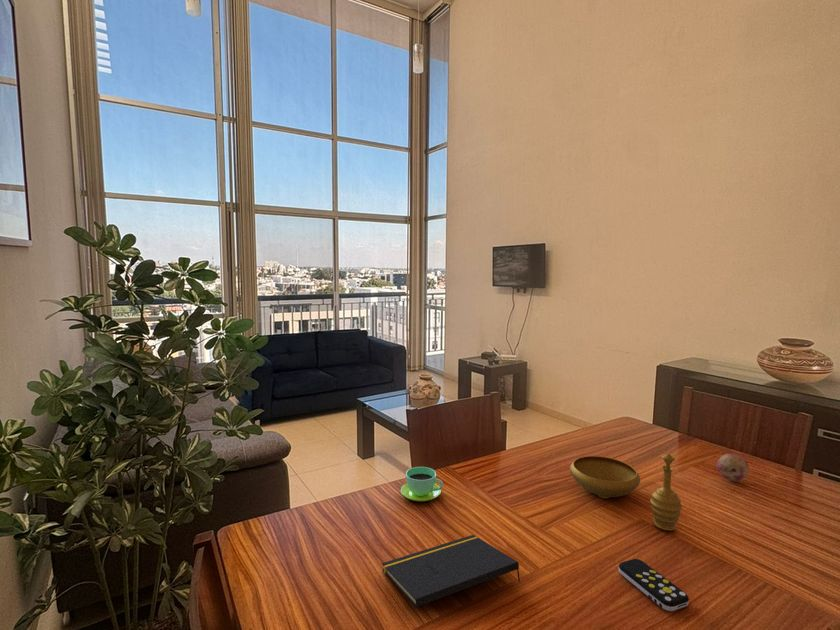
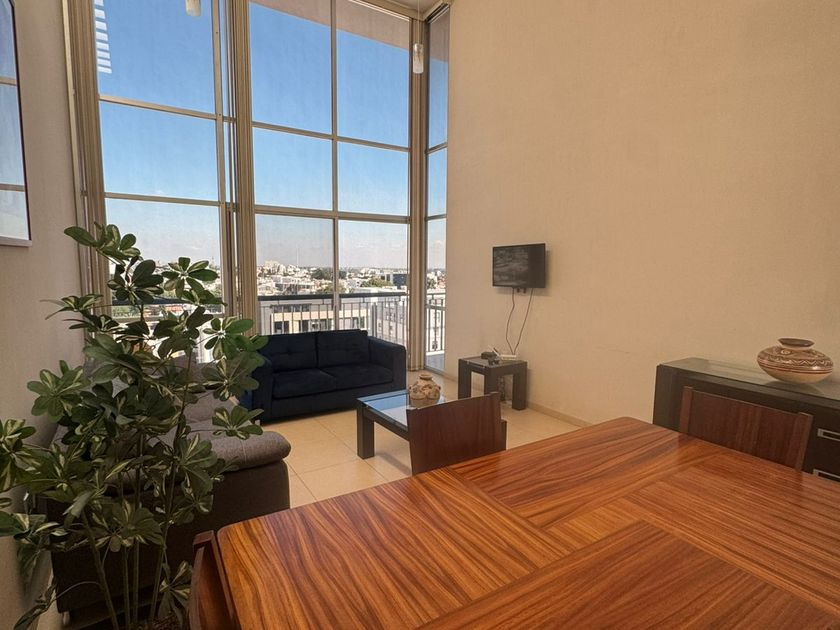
- notepad (448, 566)
- fruit (732, 467)
- remote control (651, 582)
- decorative bowl (624, 469)
- cup (421, 484)
